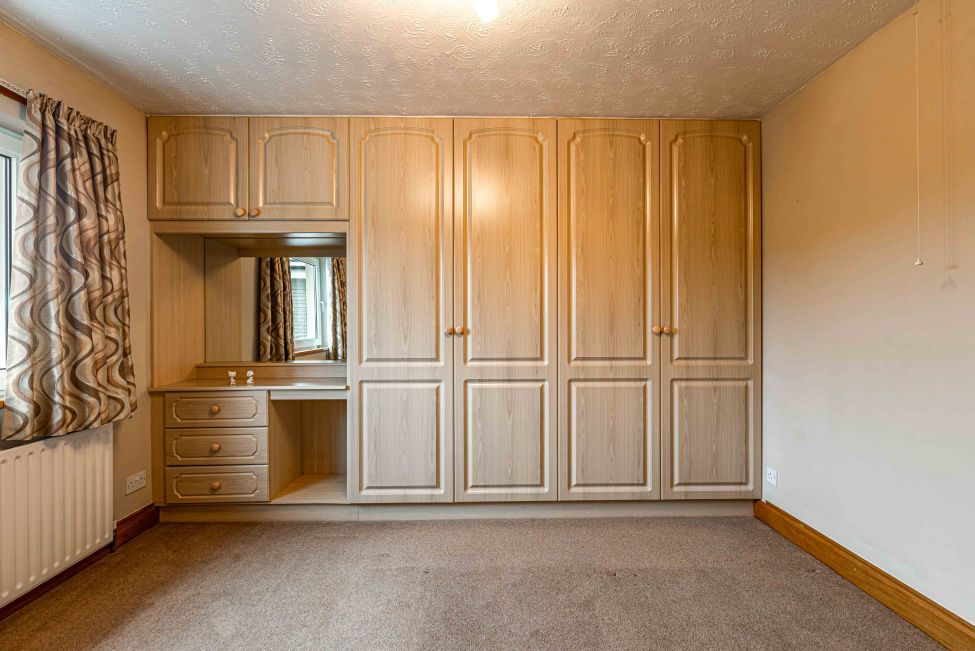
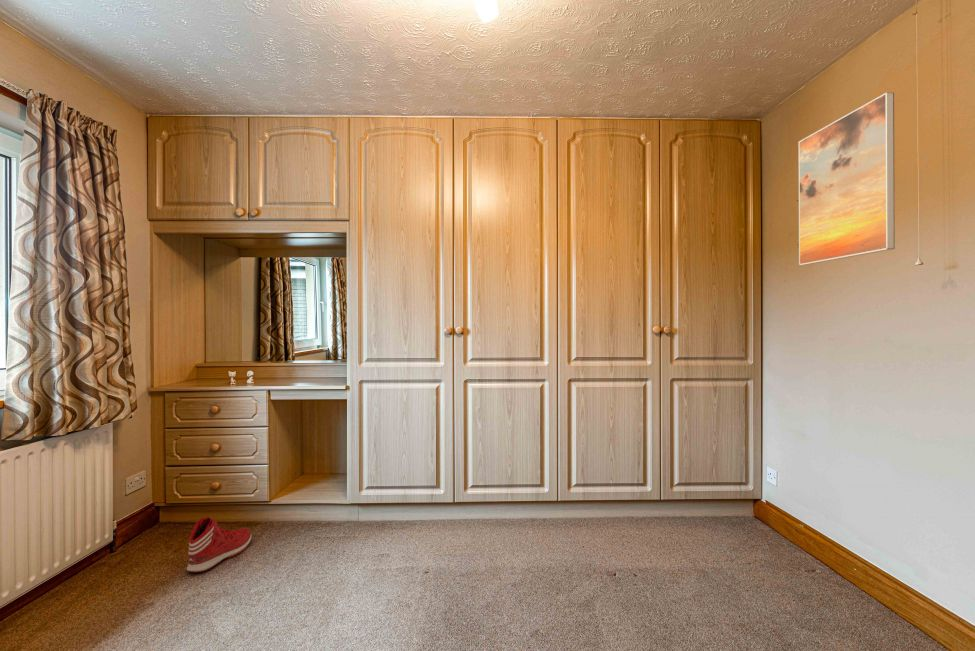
+ sneaker (221, 533)
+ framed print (841, 189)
